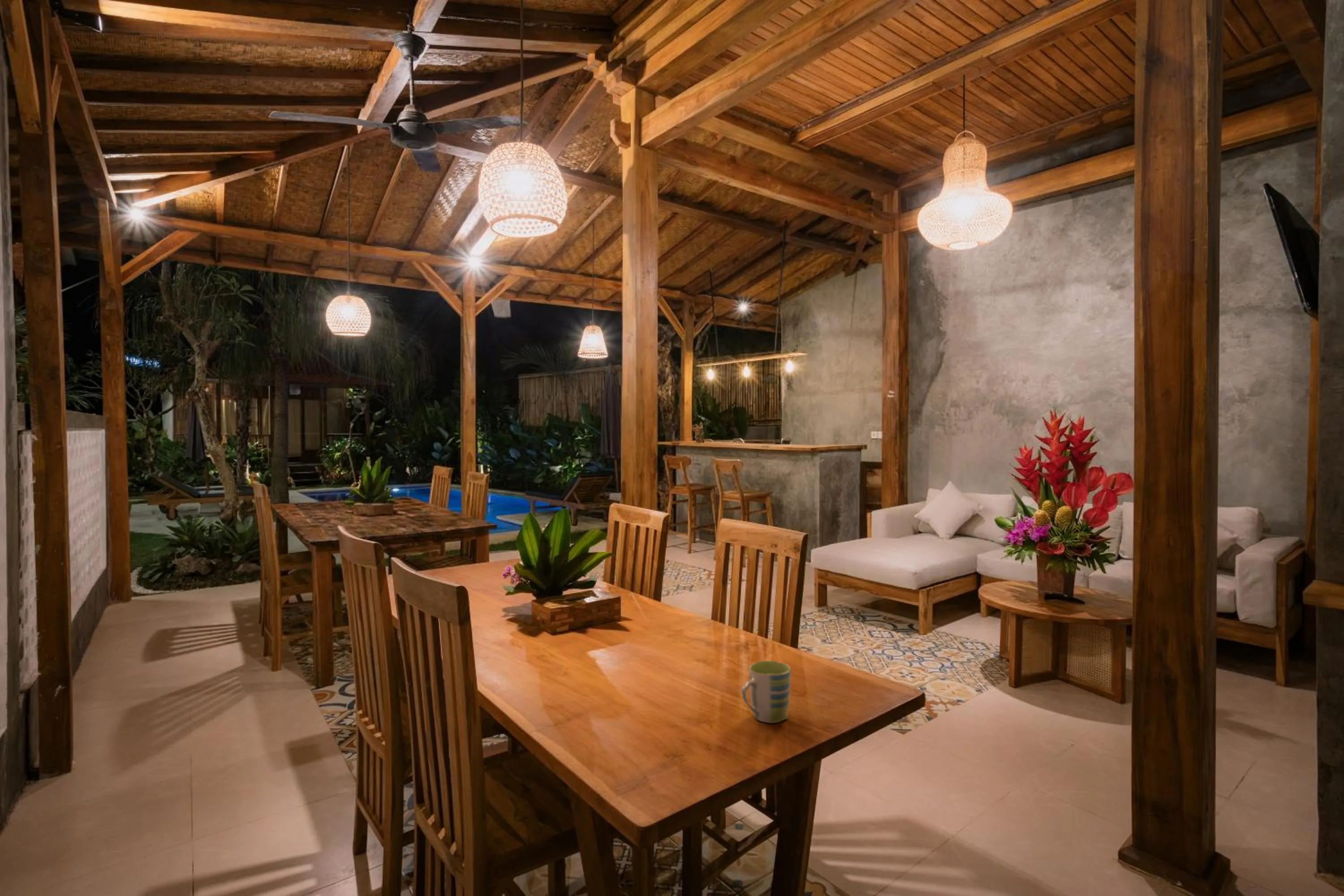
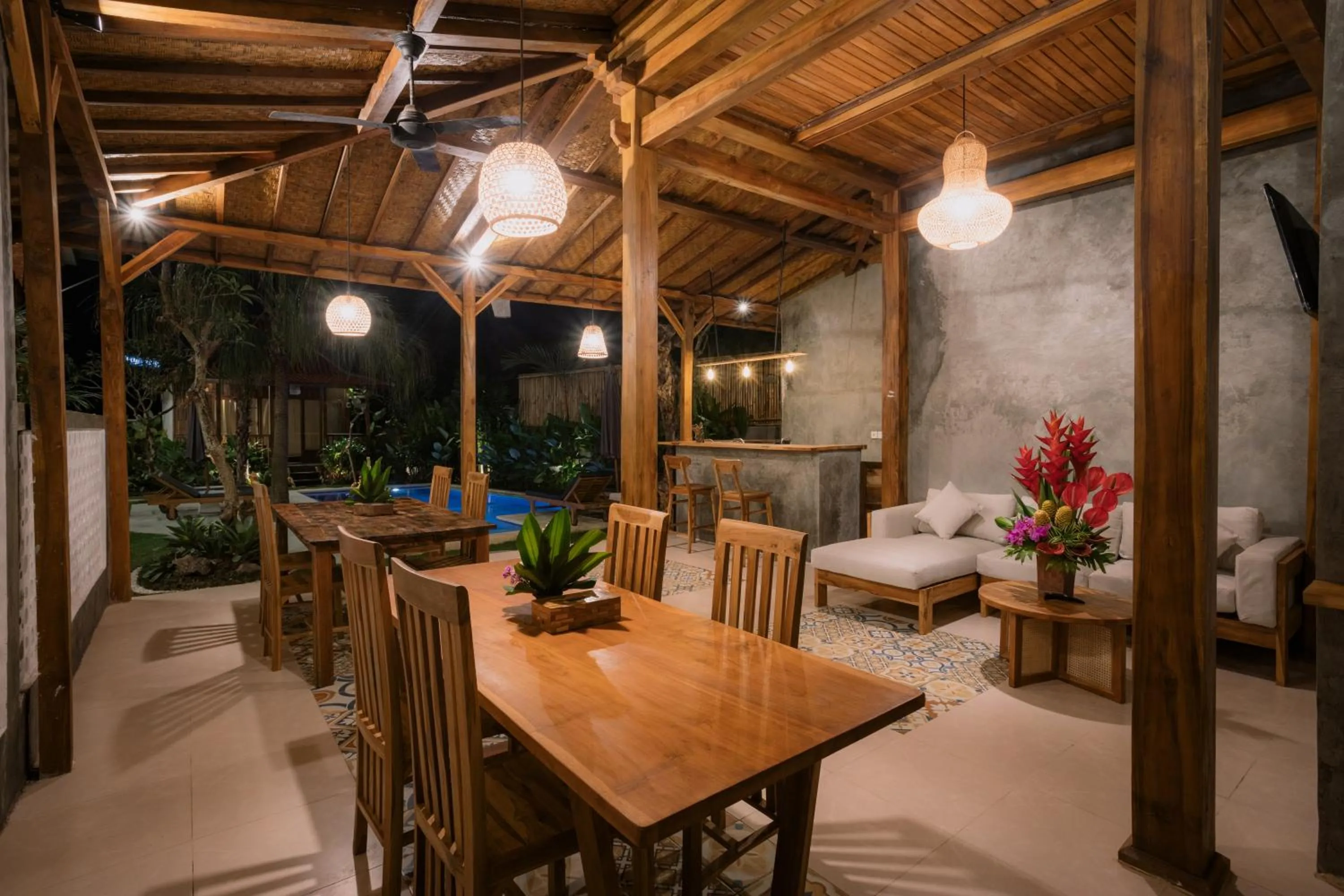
- mug (764, 693)
